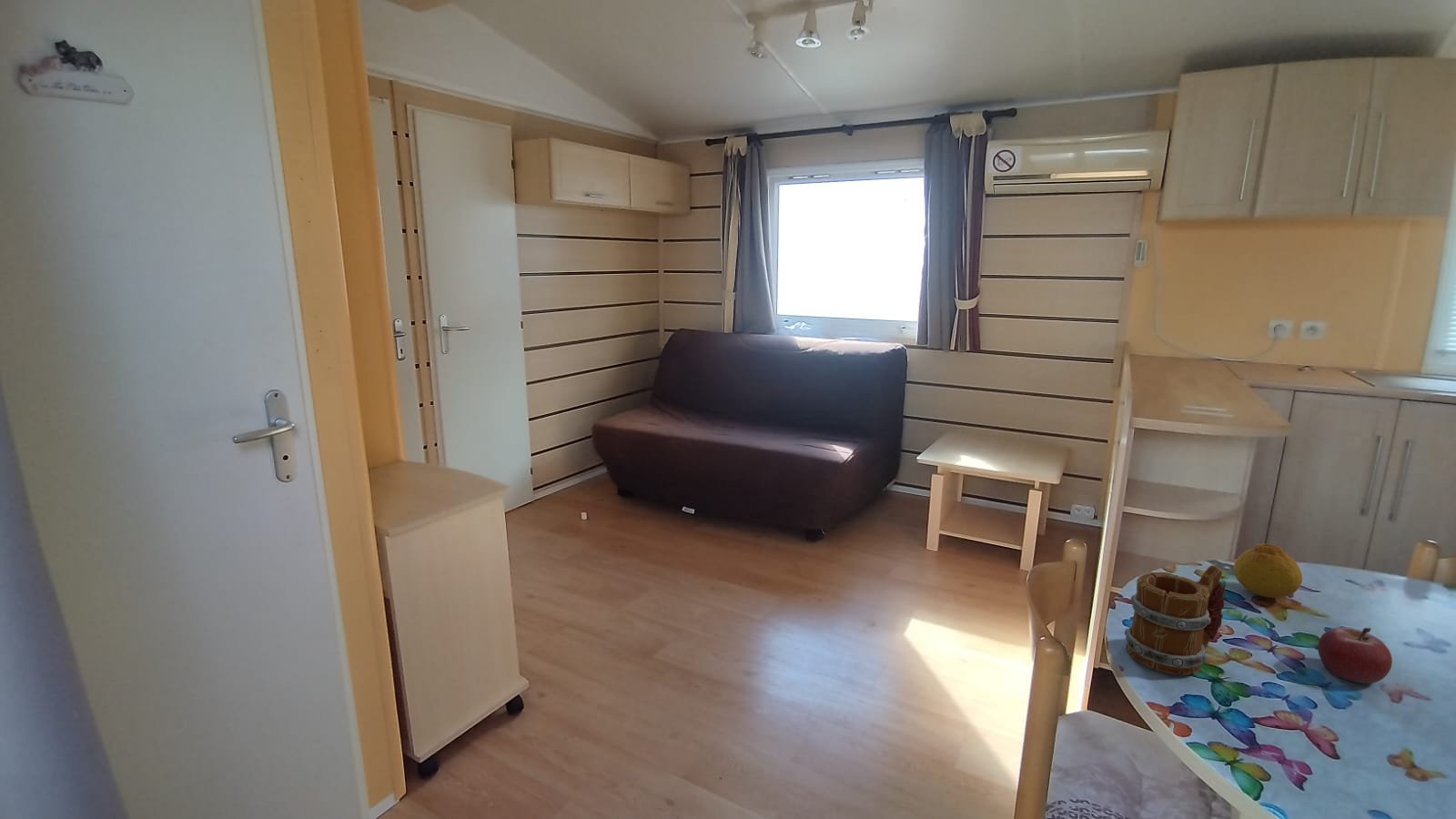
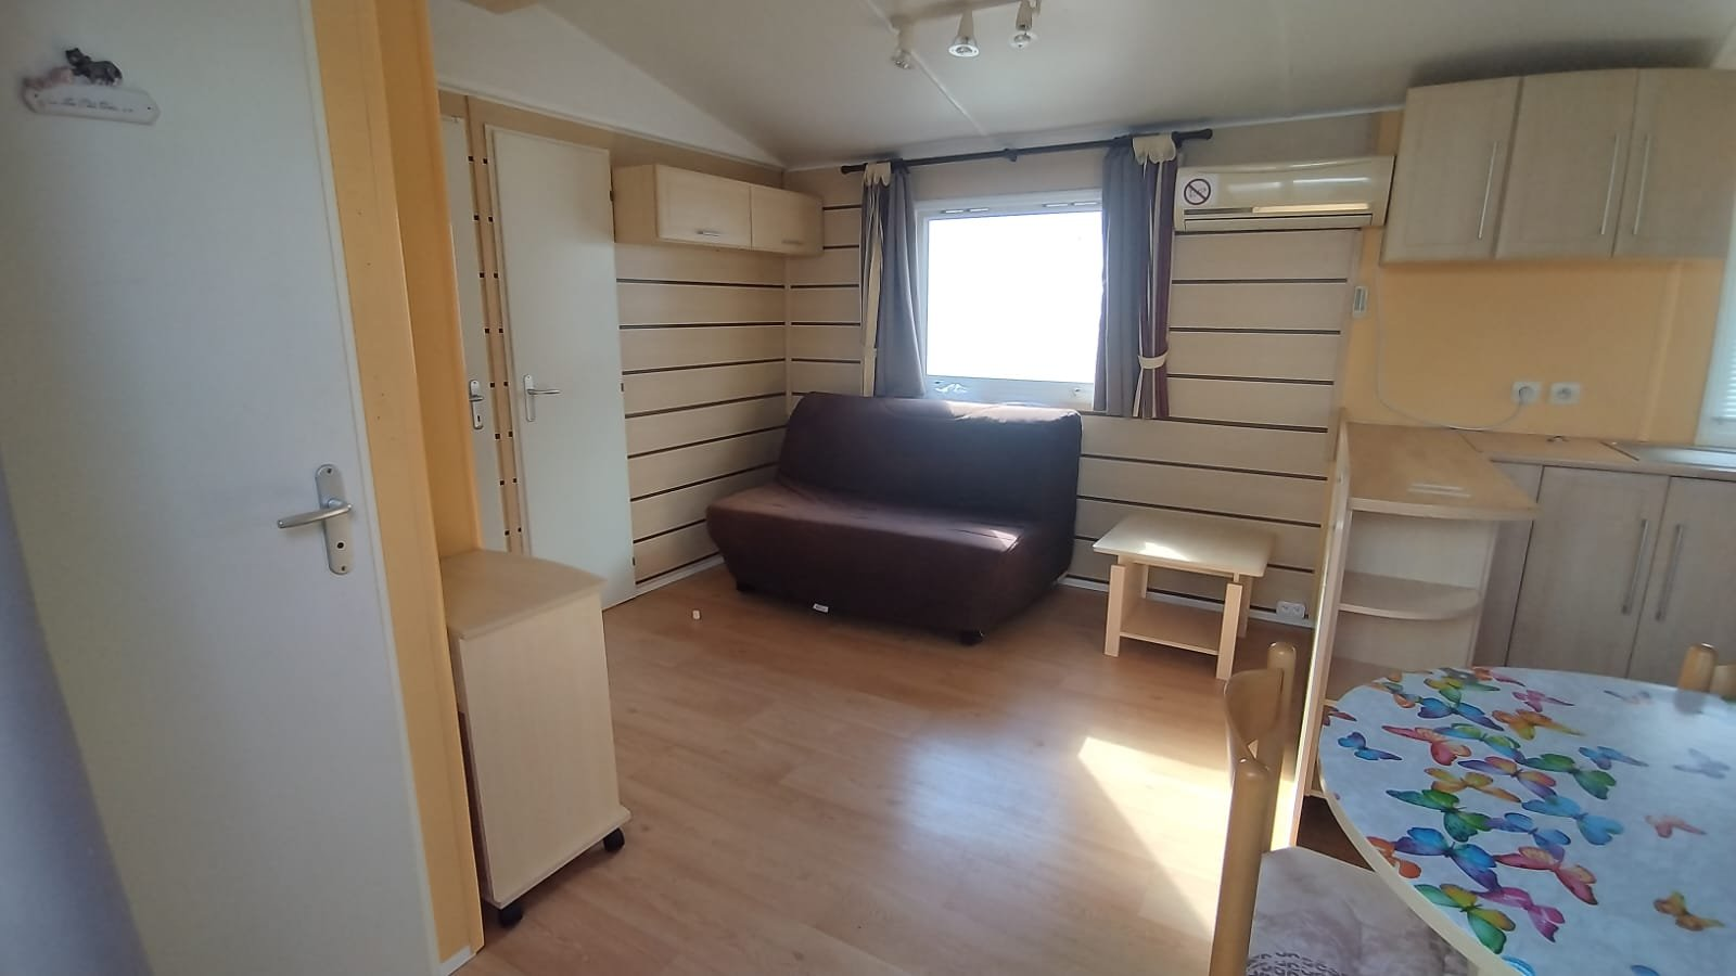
- fruit (1268, 570)
- mug (1180, 613)
- fruit (1355, 650)
